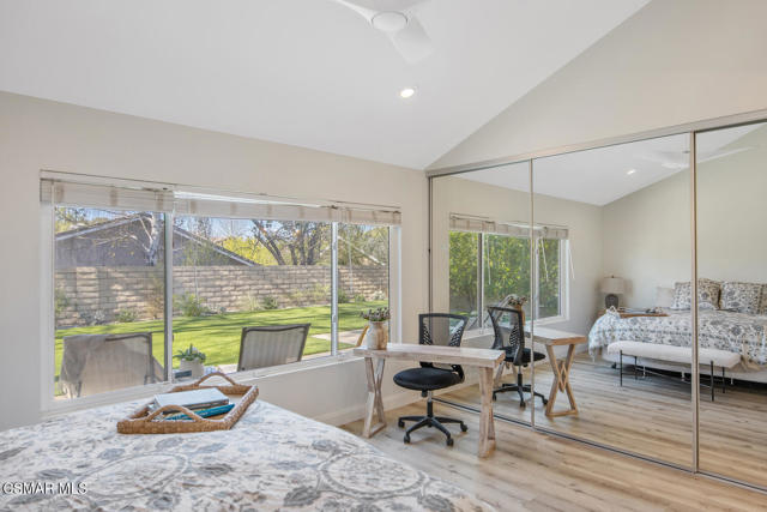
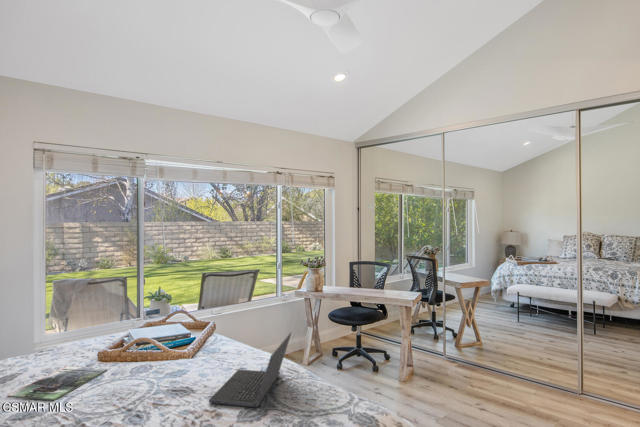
+ laptop computer (250, 370)
+ magazine (61, 381)
